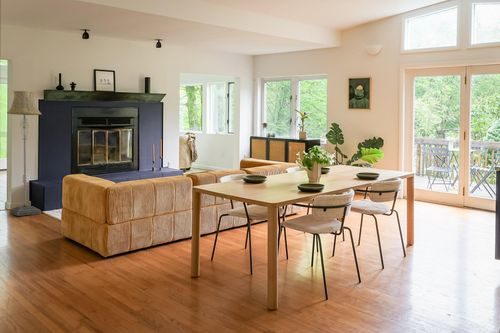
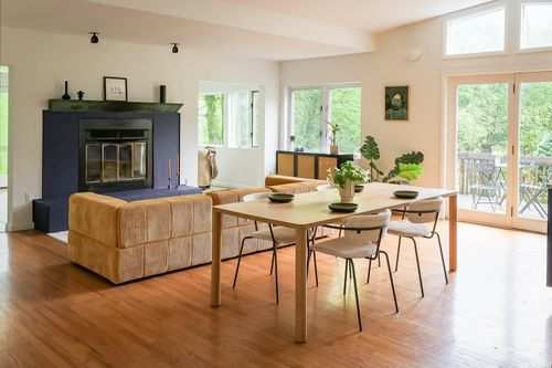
- floor lamp (24, 153)
